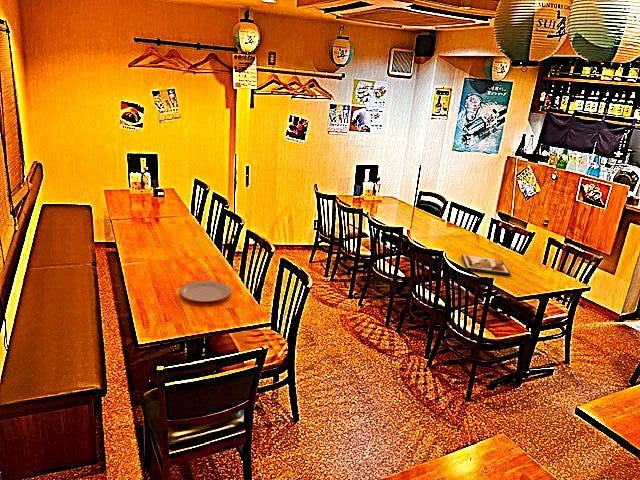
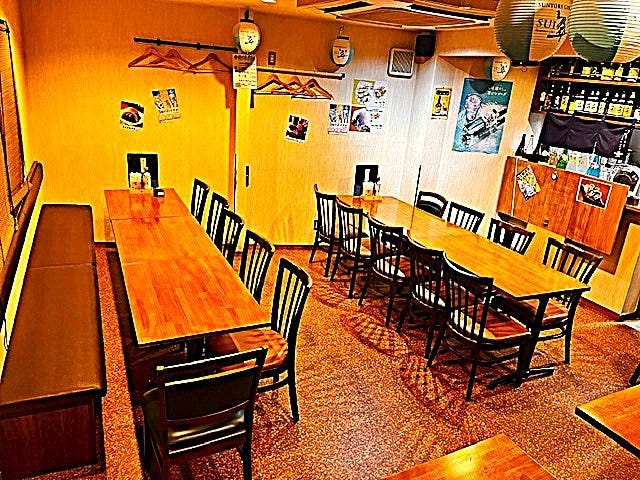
- plate (205, 292)
- dinner plate (485, 261)
